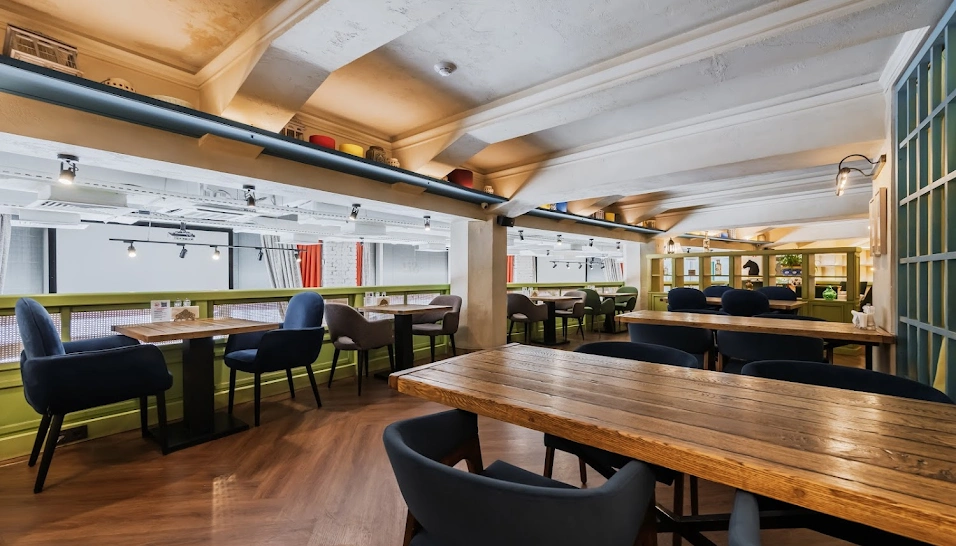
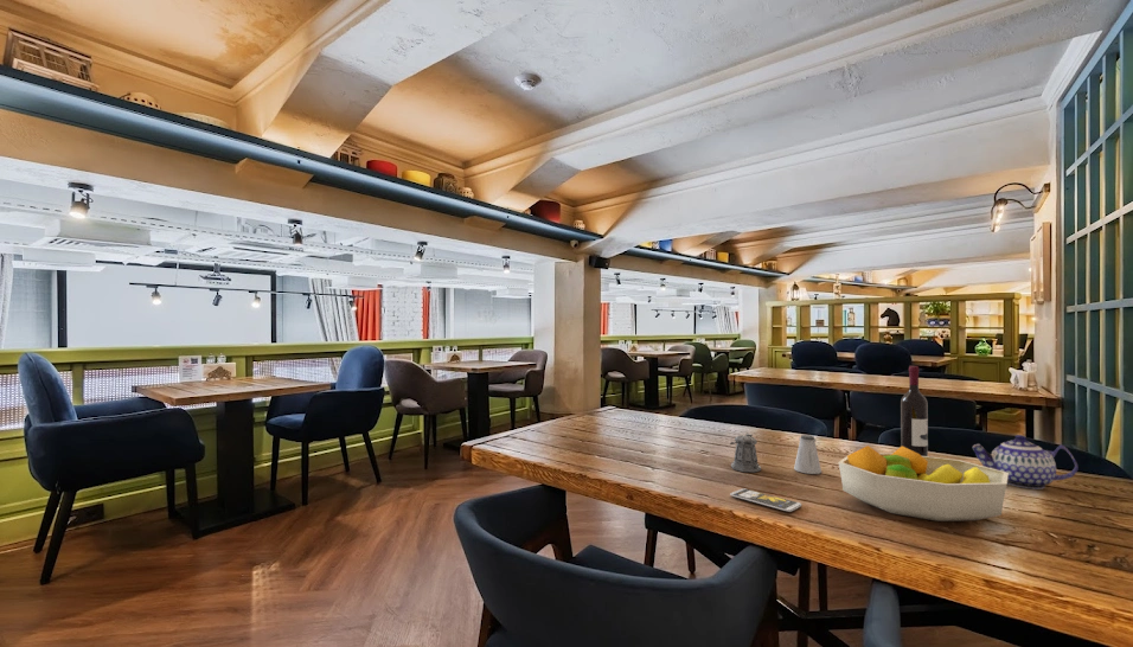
+ pepper shaker (743, 451)
+ smartphone (764, 499)
+ saltshaker (807, 453)
+ fruit bowl (920, 478)
+ wine bottle (914, 414)
+ teapot (1023, 459)
